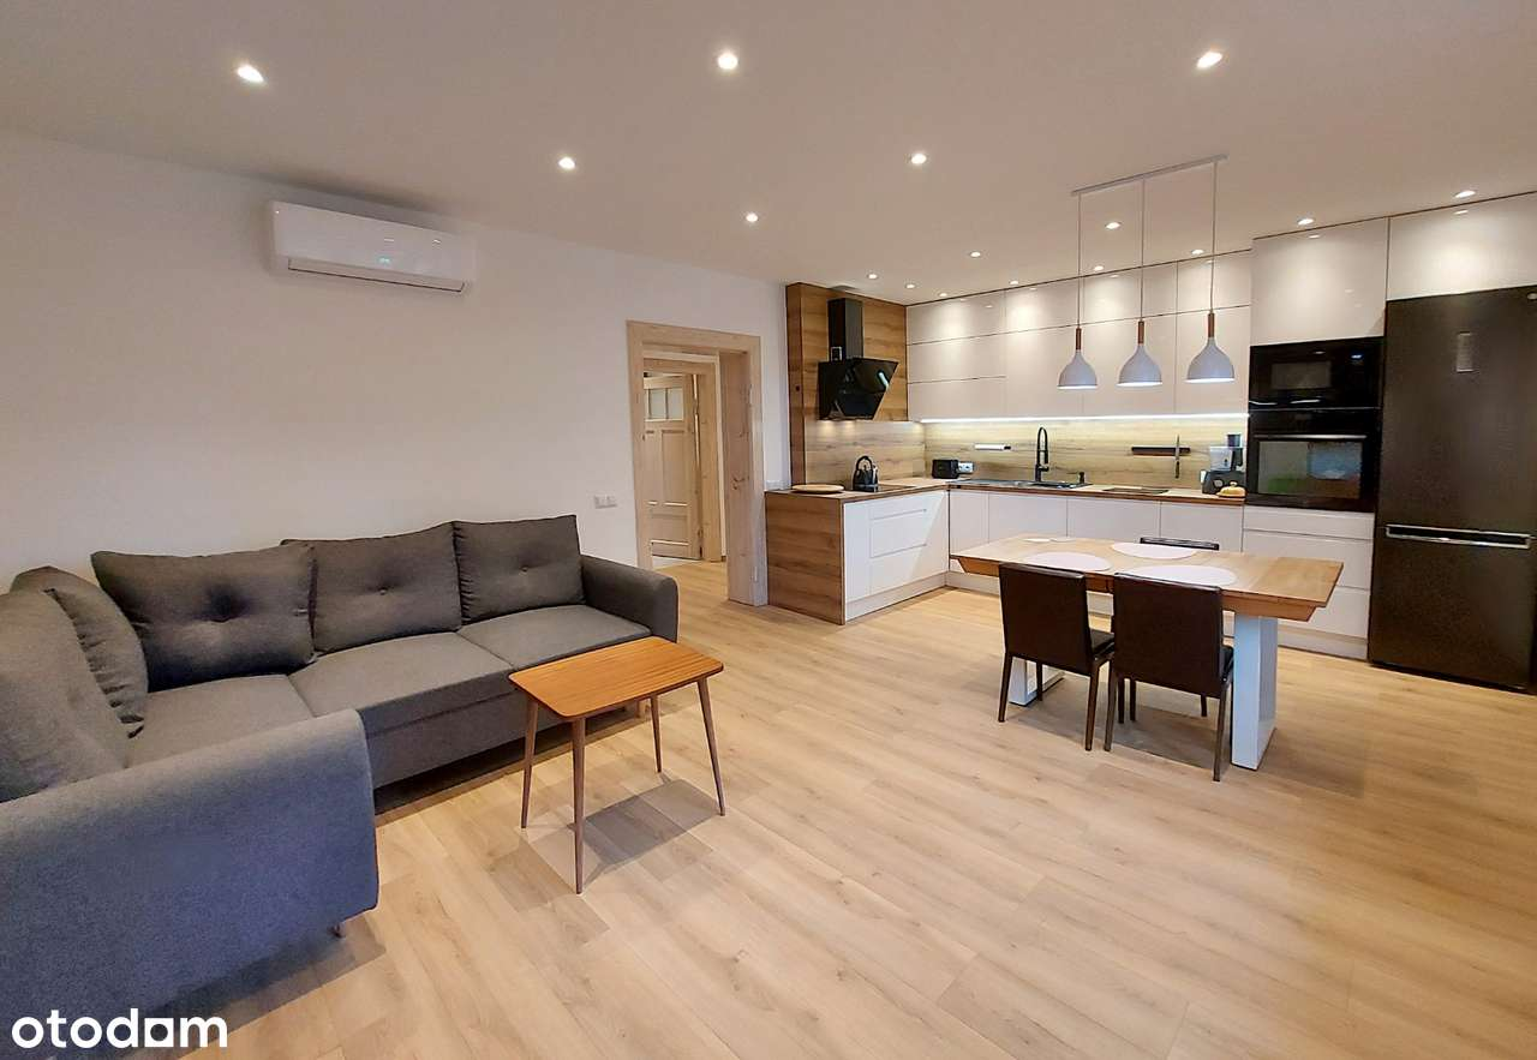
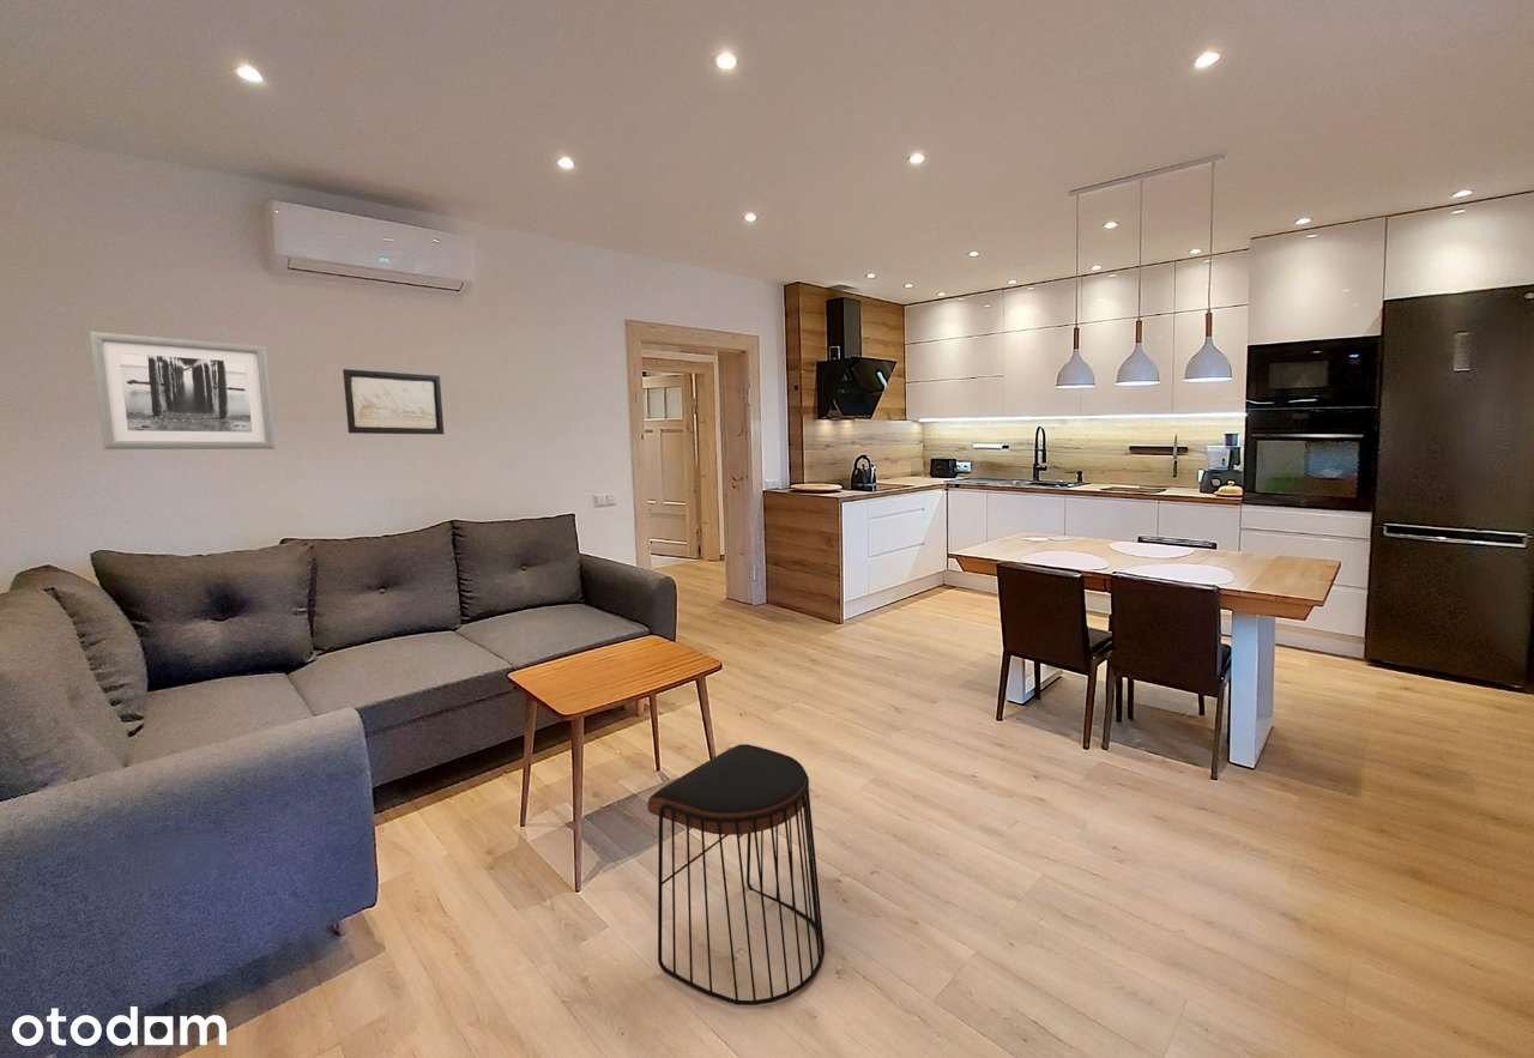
+ wall art (189, 394)
+ wall art (395, 403)
+ stool (749, 864)
